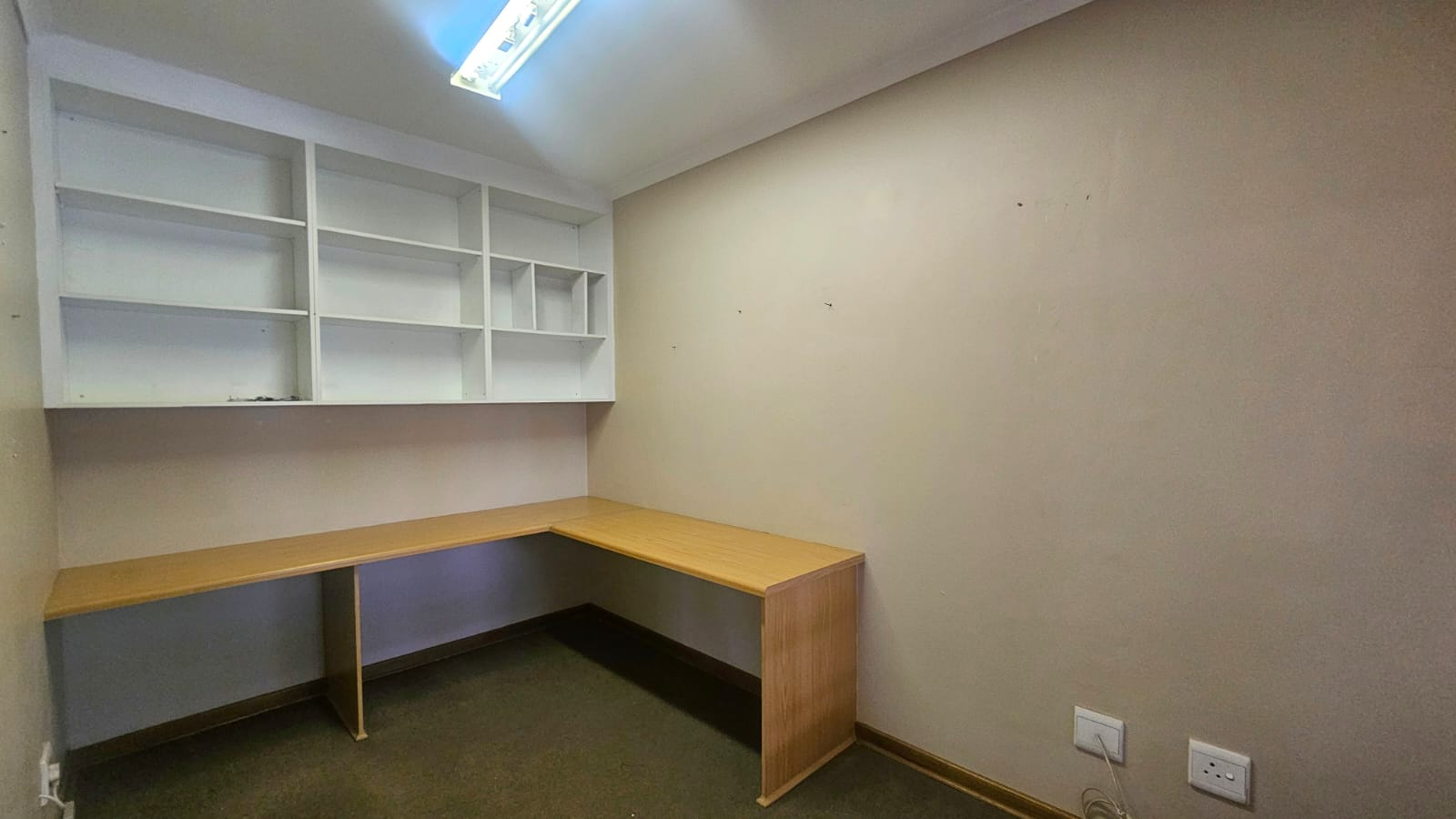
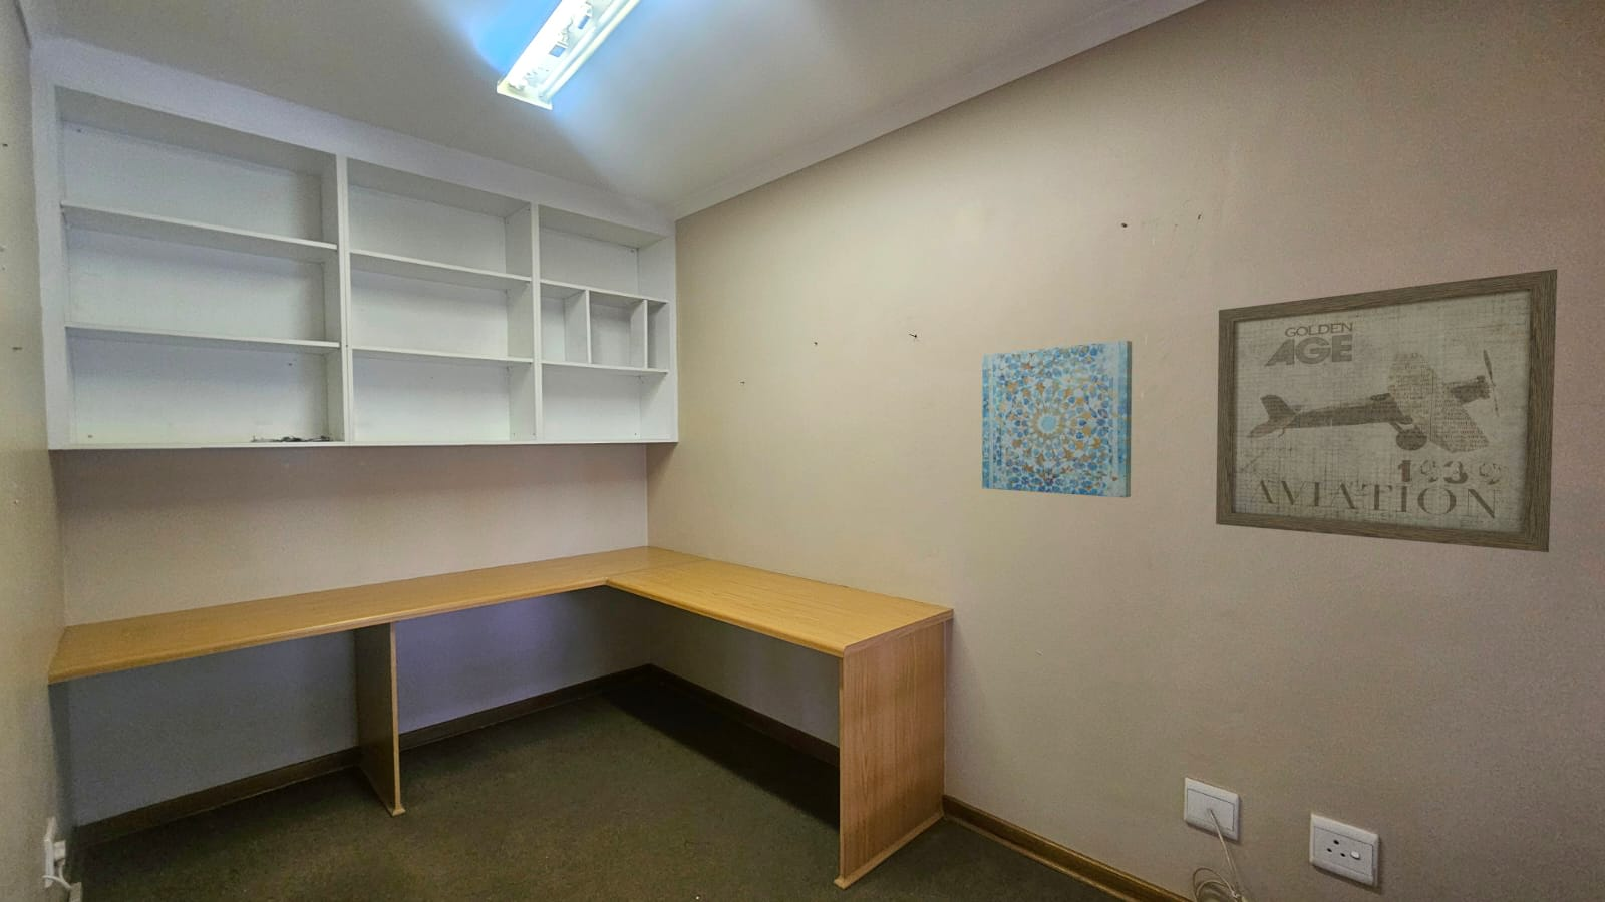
+ wall art (1051, 420)
+ wall art (1361, 415)
